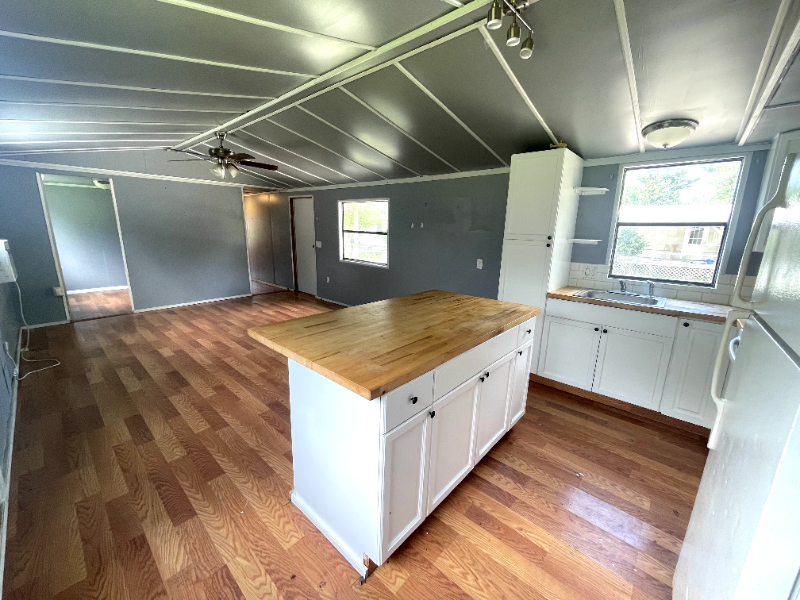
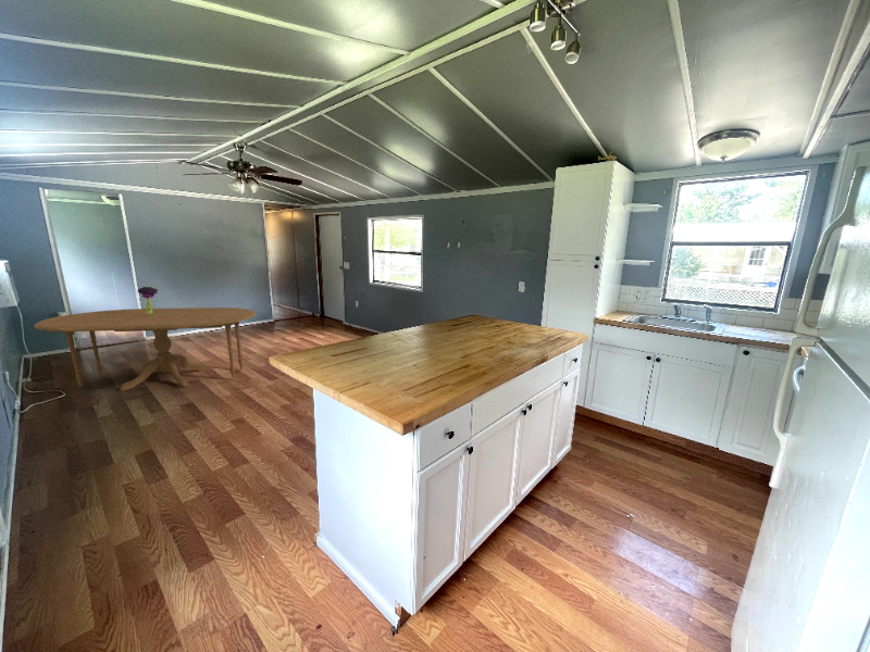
+ dining table (163, 348)
+ bouquet (149, 300)
